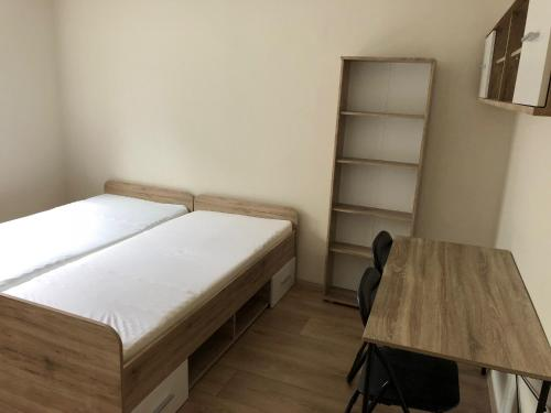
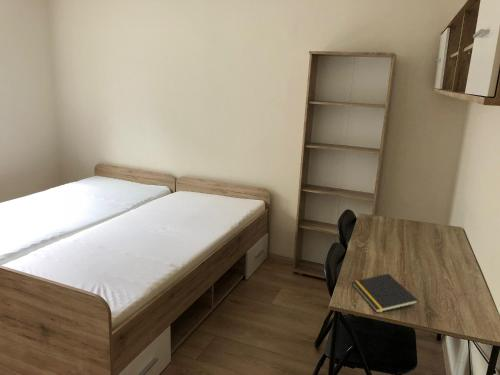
+ notepad (383, 291)
